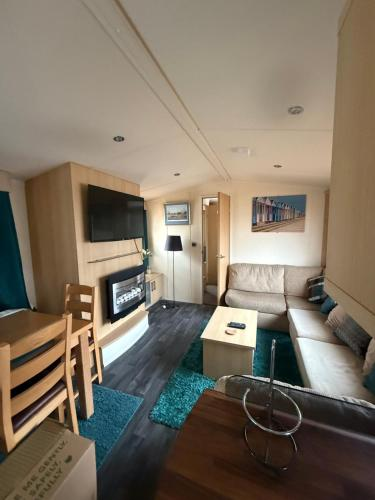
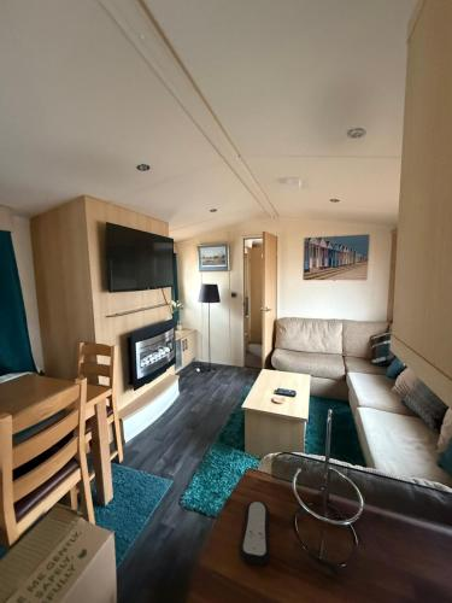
+ remote control (256, 528)
